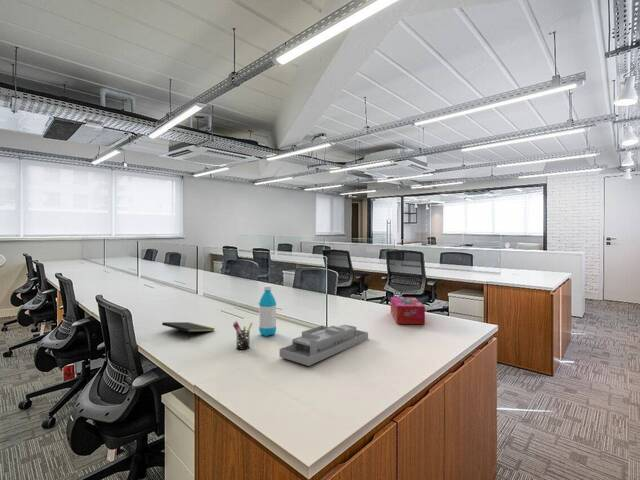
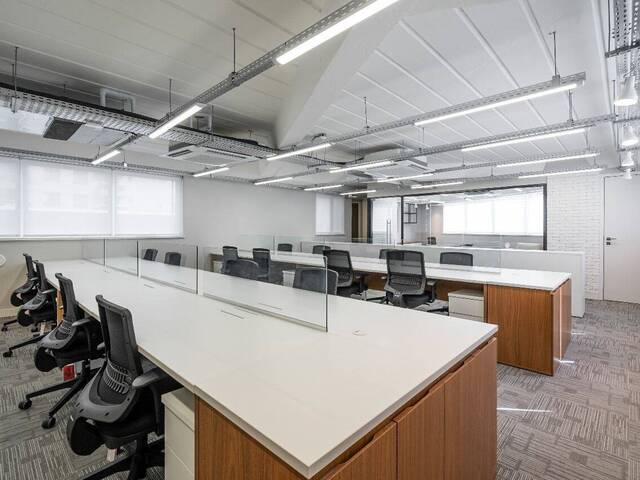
- tissue box (406, 309)
- pen holder (242, 334)
- notepad (188, 326)
- water bottle (267, 310)
- desk organizer (327, 337)
